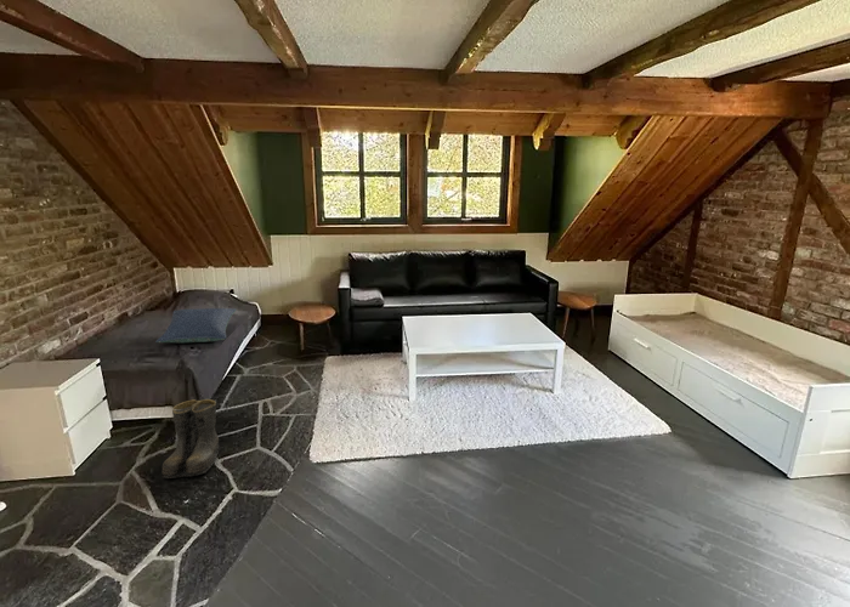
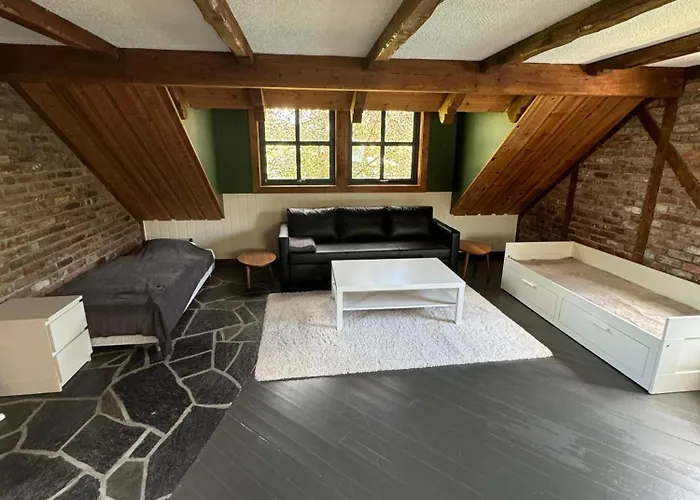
- boots (191, 436)
- pillow (198, 324)
